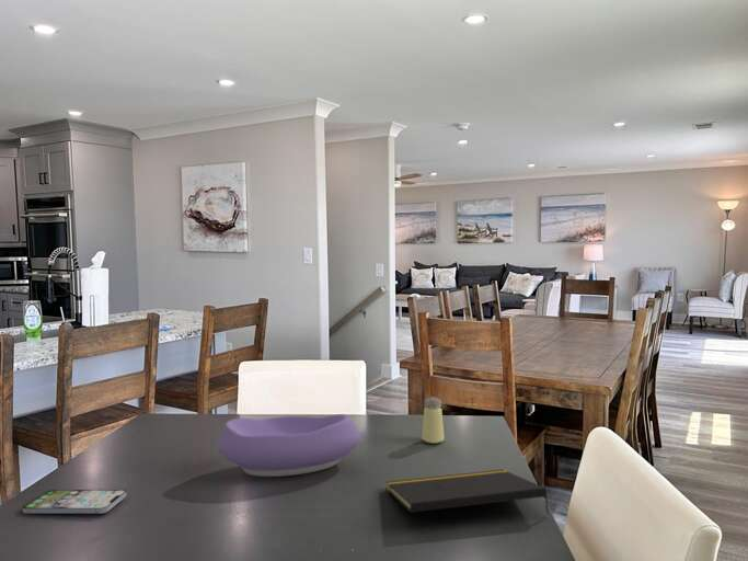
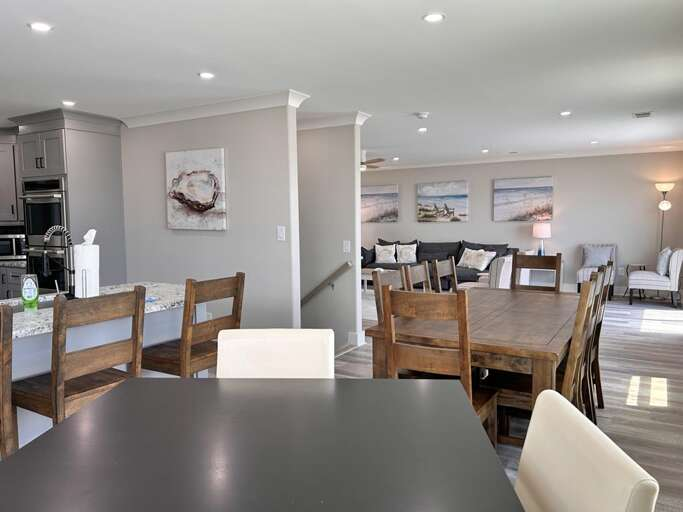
- smartphone (76, 501)
- saltshaker (433, 419)
- bowl (290, 443)
- notepad (461, 489)
